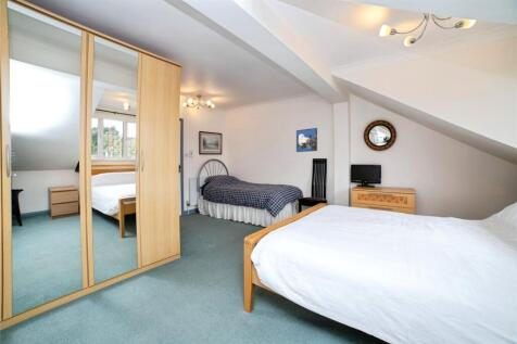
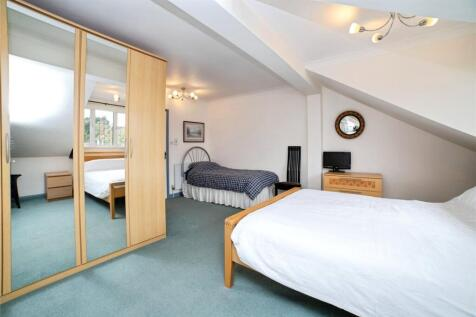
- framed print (306, 140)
